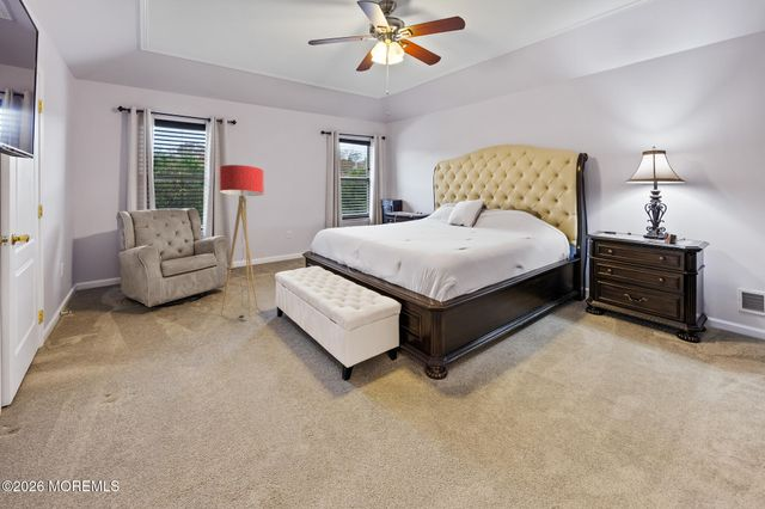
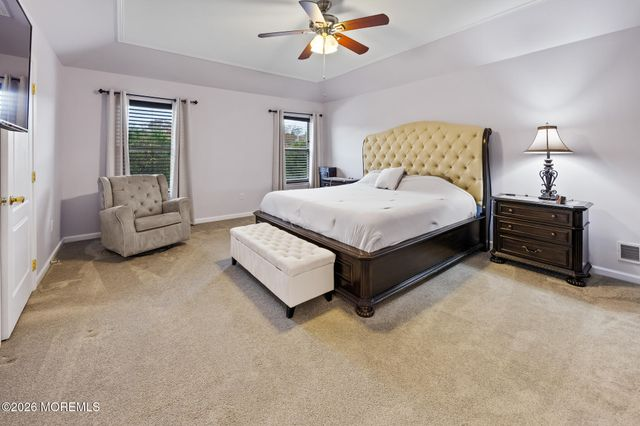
- floor lamp (241, 241)
